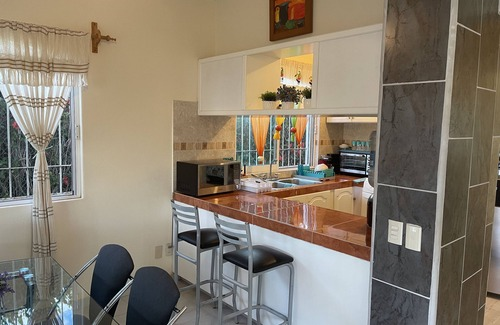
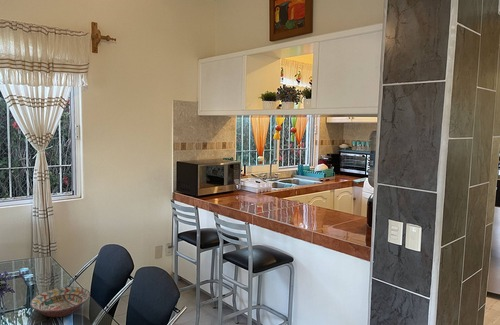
+ decorative bowl (61, 304)
